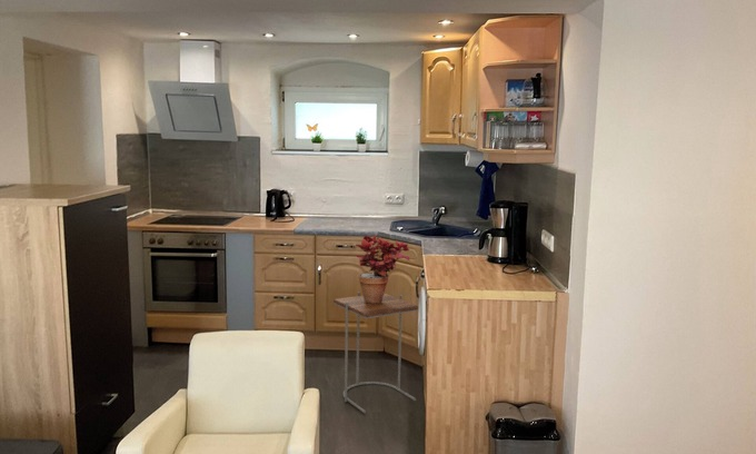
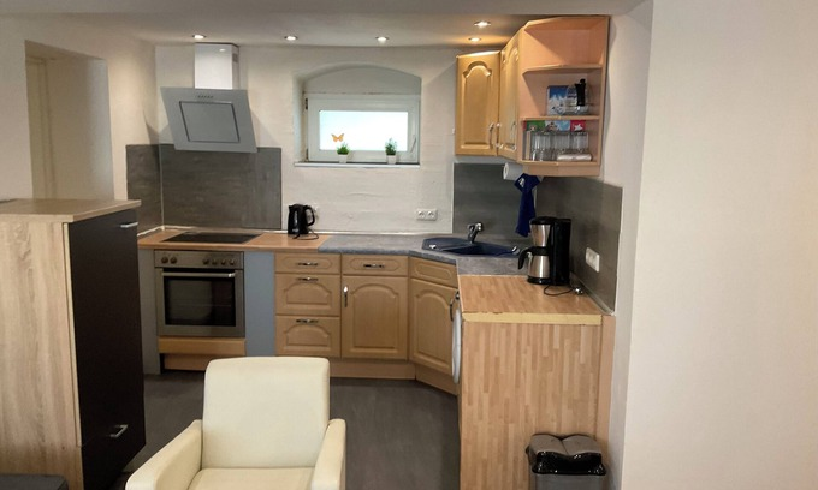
- side table (358, 347)
- potted plant (378, 268)
